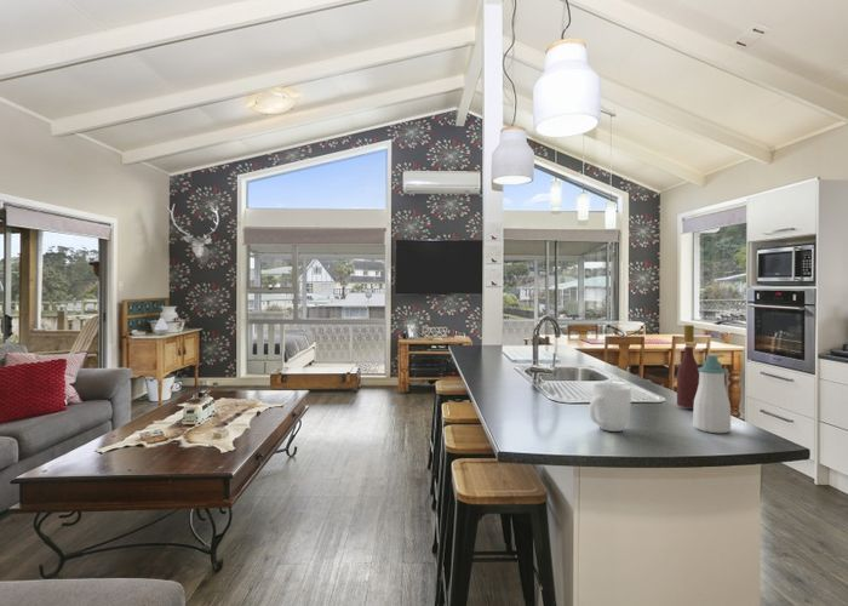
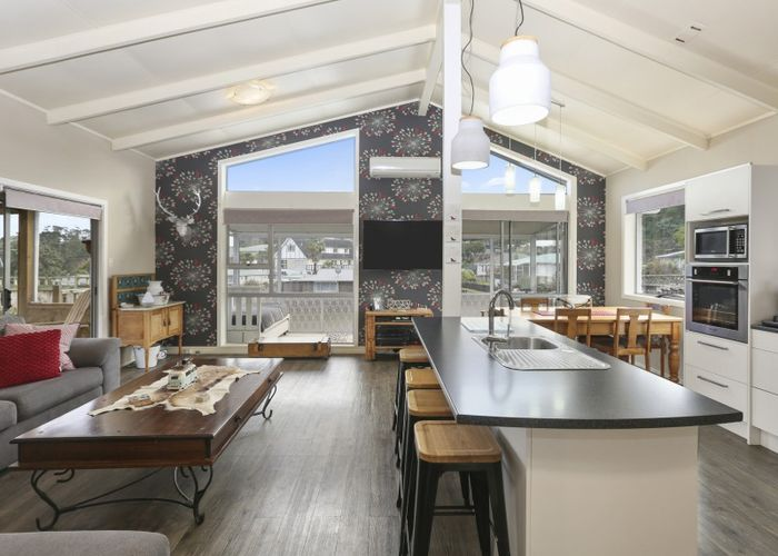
- wine bottle (688, 366)
- mug (608, 407)
- soap bottle (711, 391)
